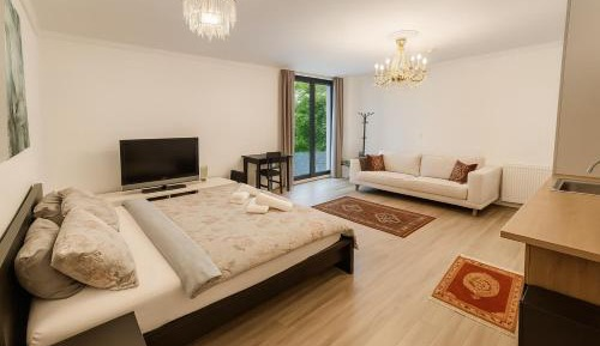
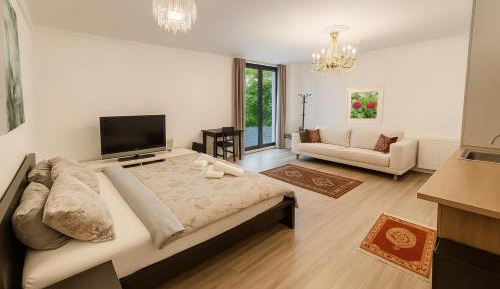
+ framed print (363, 105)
